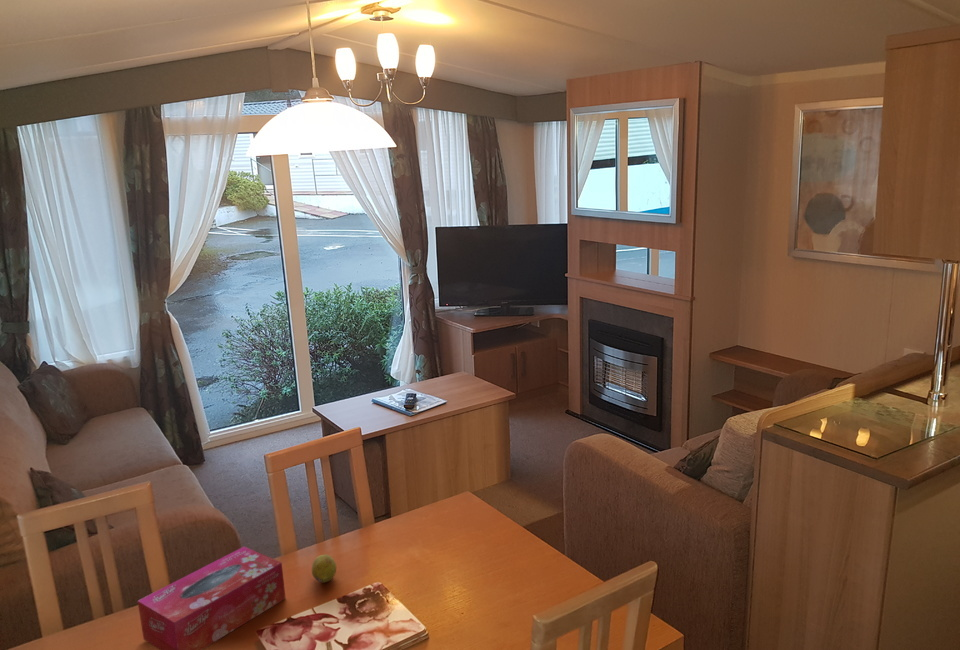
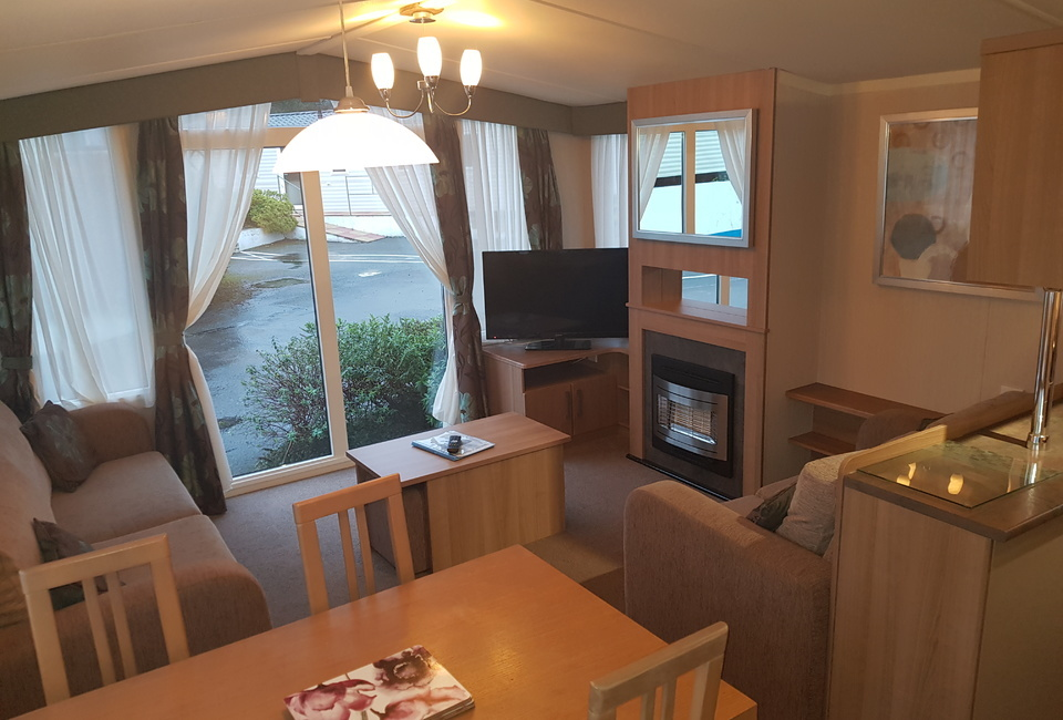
- tissue box (215, 599)
- fruit (324, 569)
